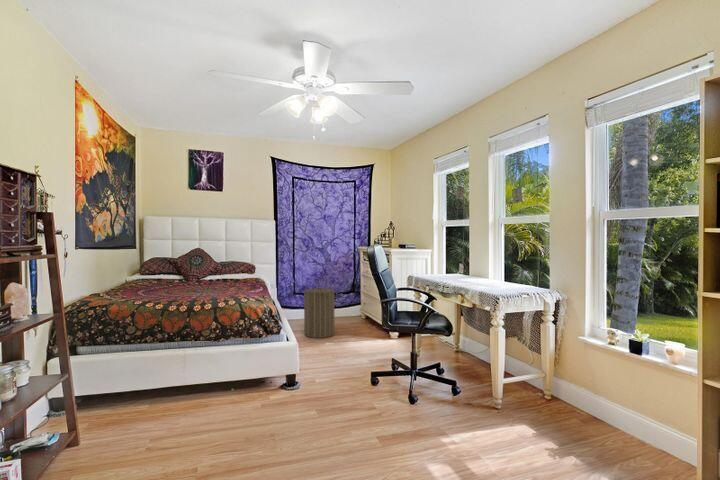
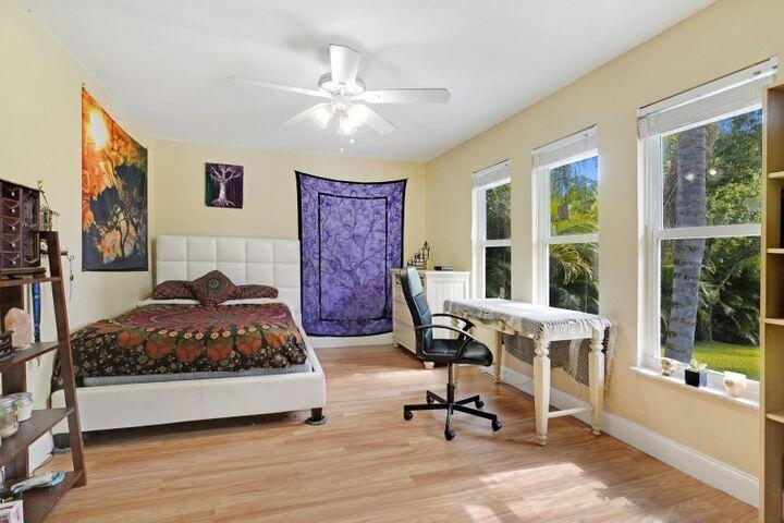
- laundry hamper (319, 308)
